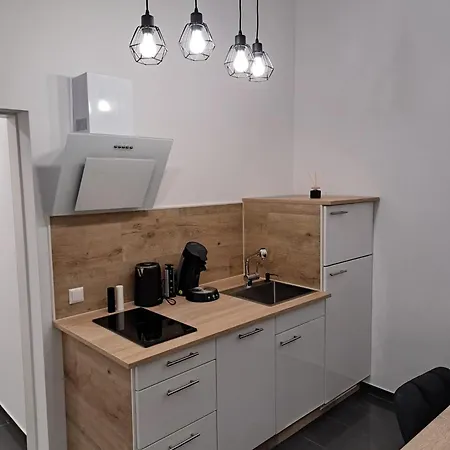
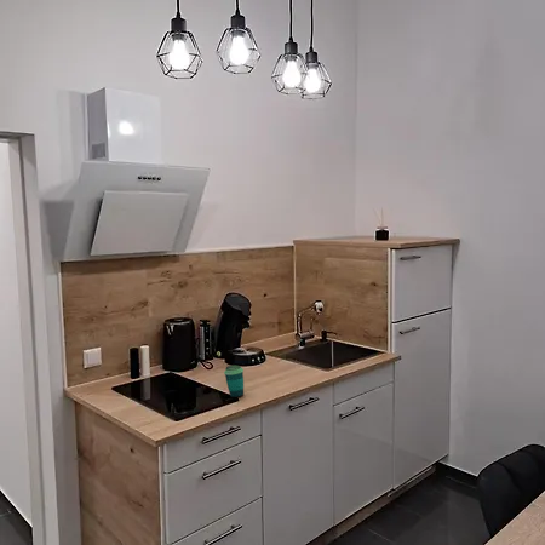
+ cup (234, 380)
